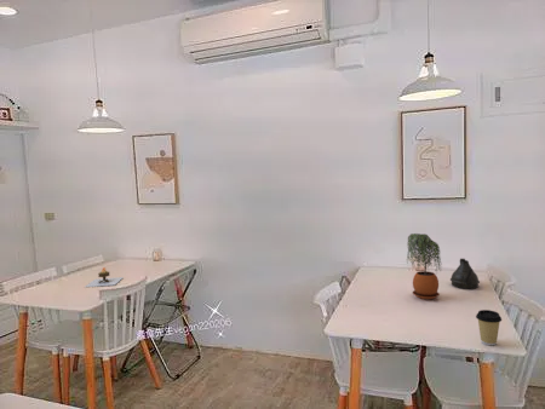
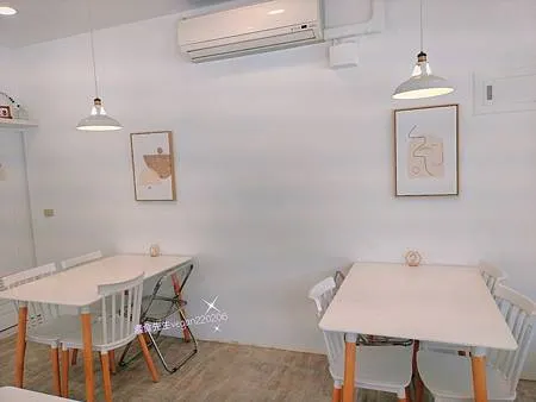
- candle (104, 275)
- potted plant (423, 265)
- teapot (465, 273)
- coffee cup (488, 328)
